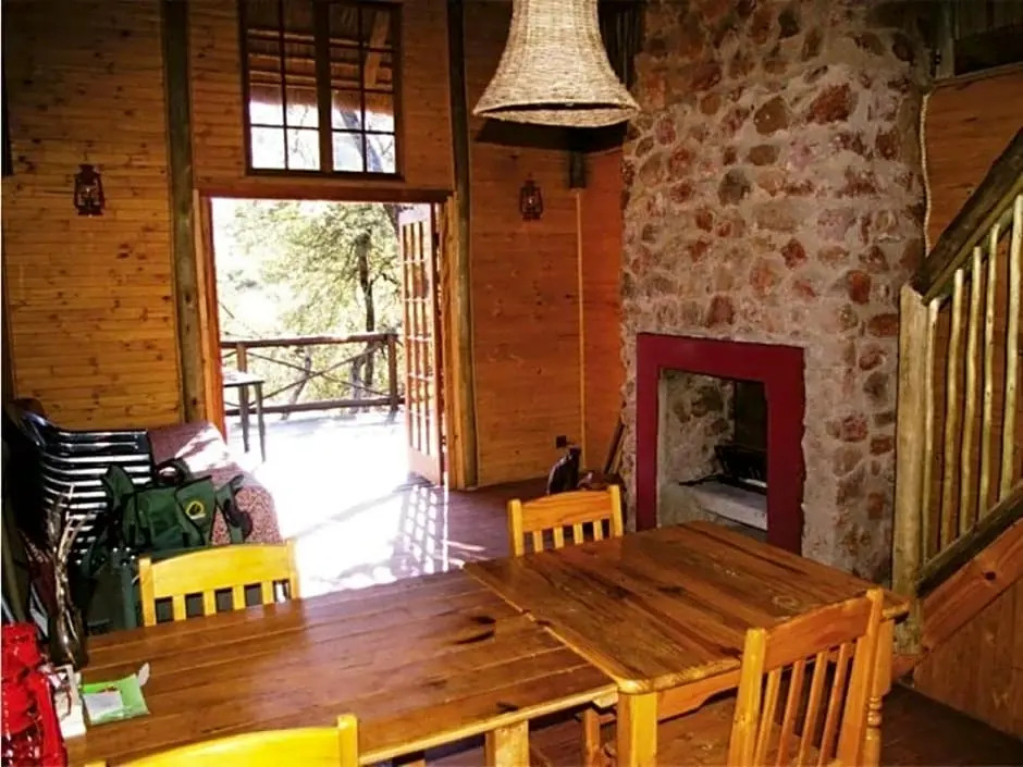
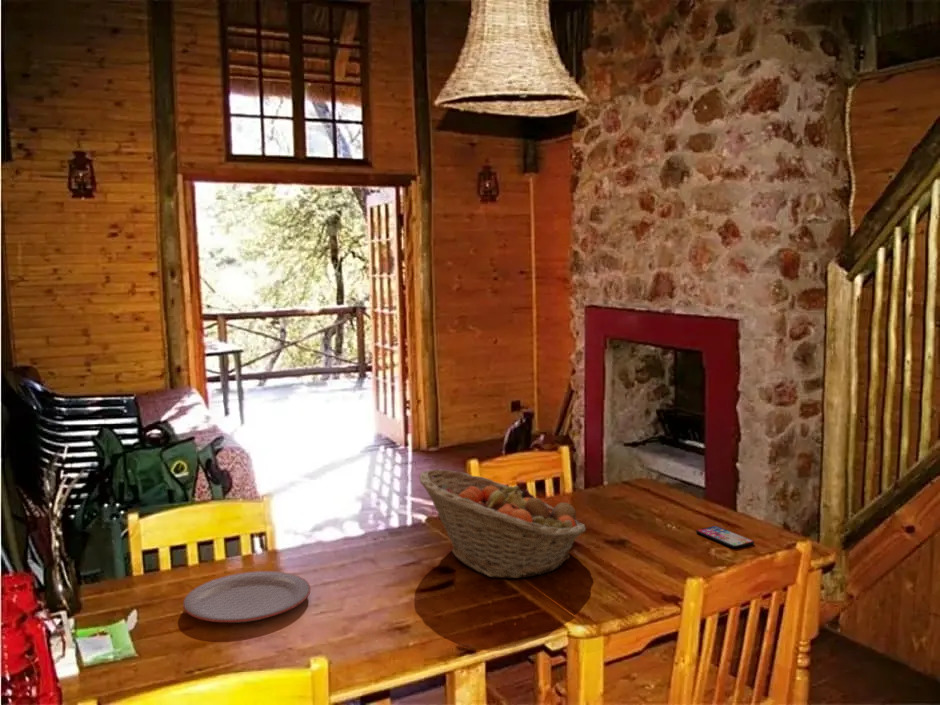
+ plate (248, 598)
+ smartphone (724, 536)
+ fruit basket (499, 515)
